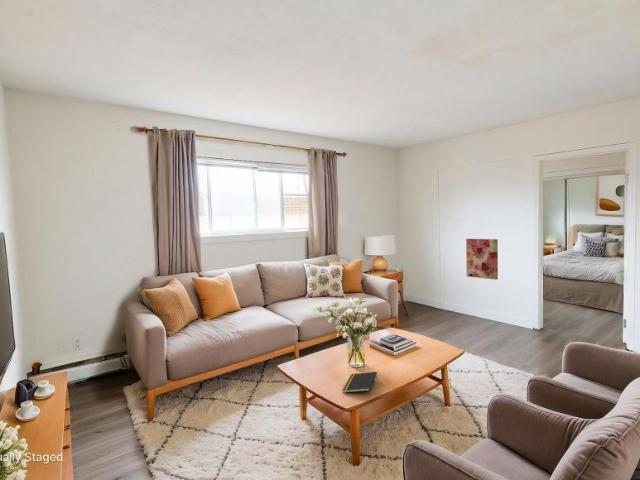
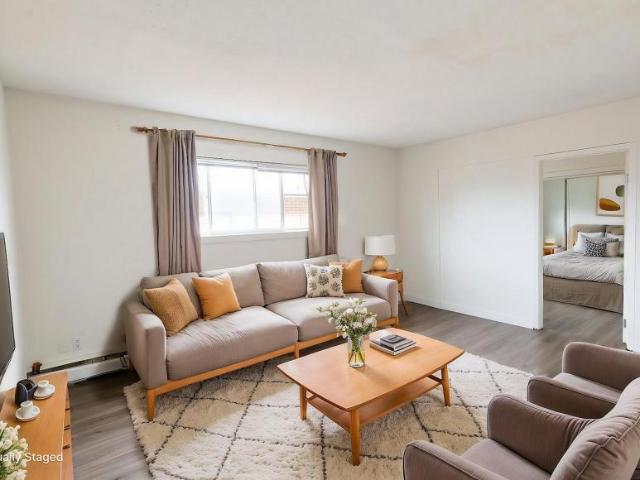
- wall art (481, 258)
- notepad (360, 381)
